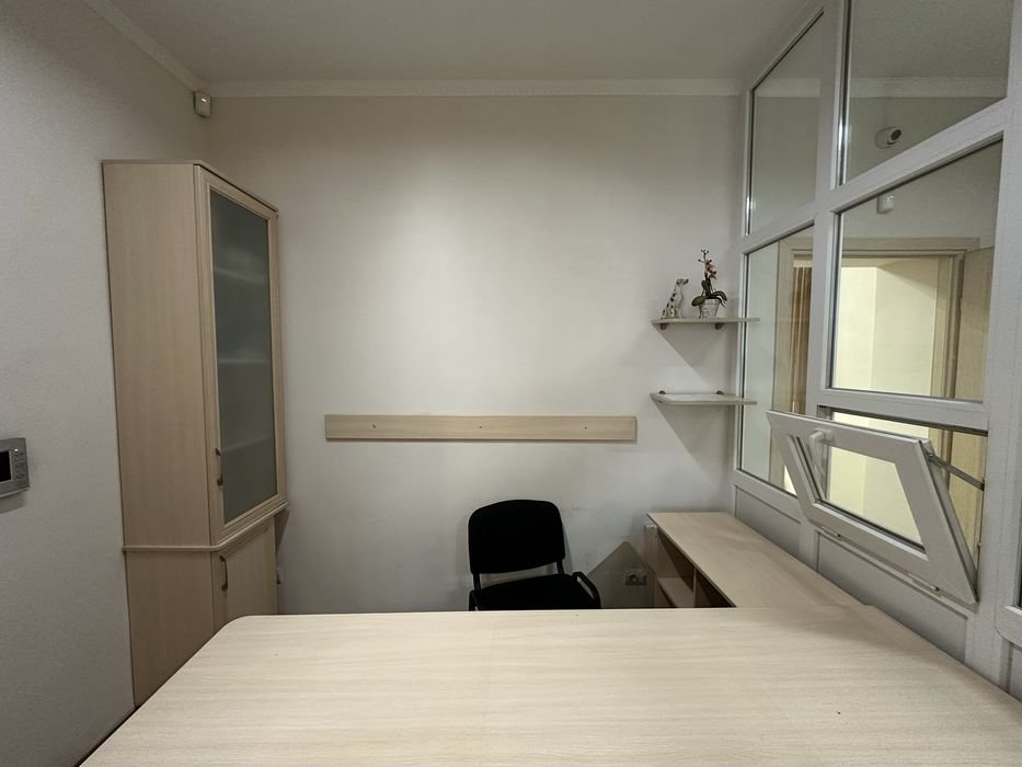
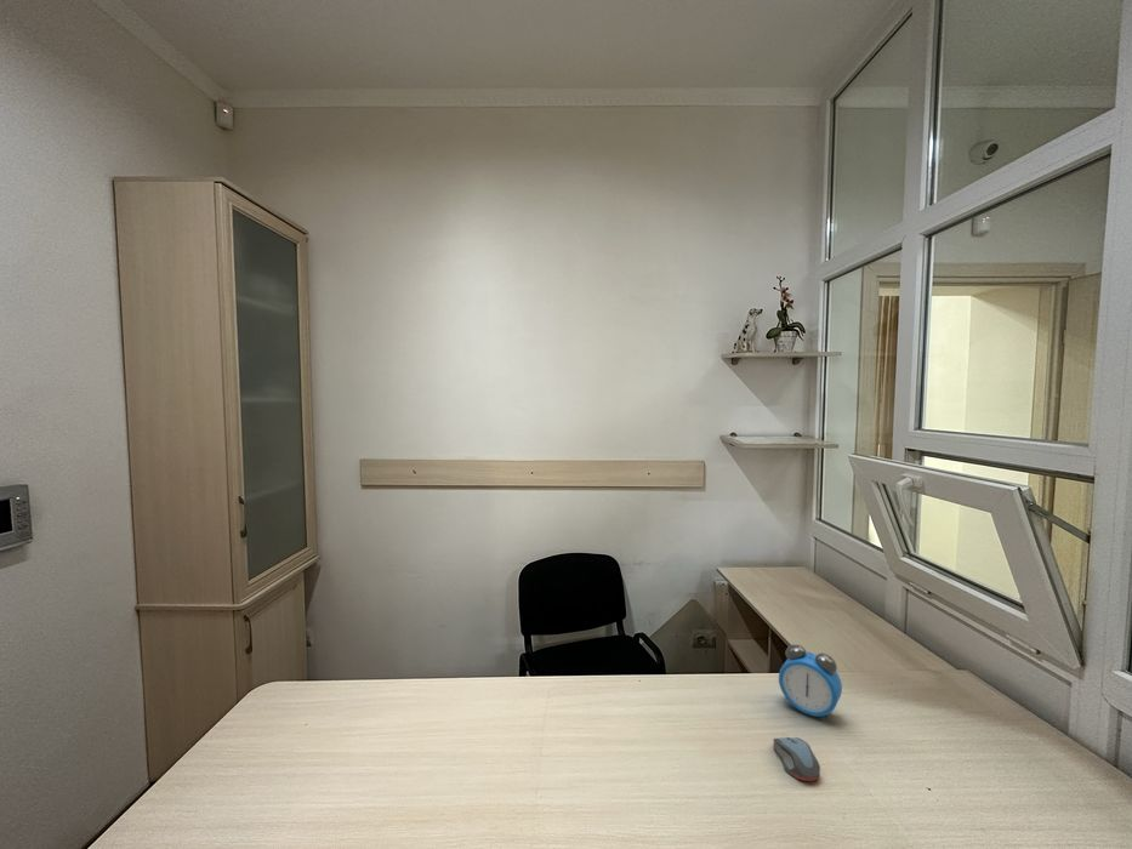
+ alarm clock (809, 679)
+ computer mouse (796, 752)
